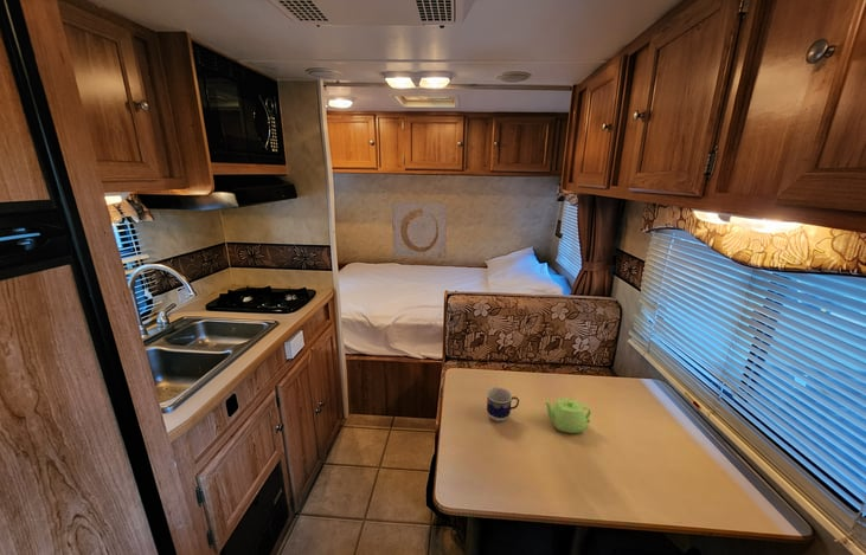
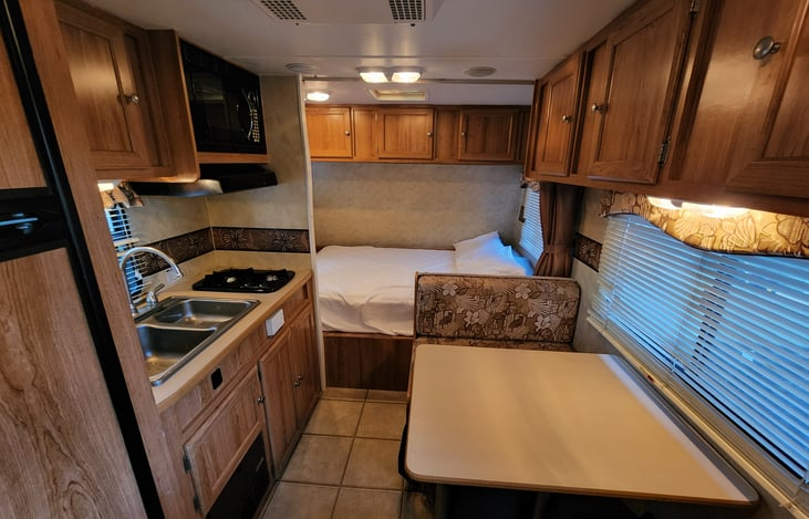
- cup (502, 406)
- wall art (419, 230)
- teapot (565, 413)
